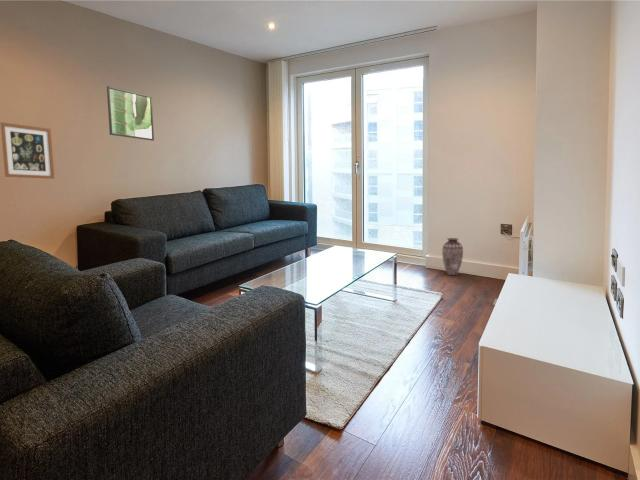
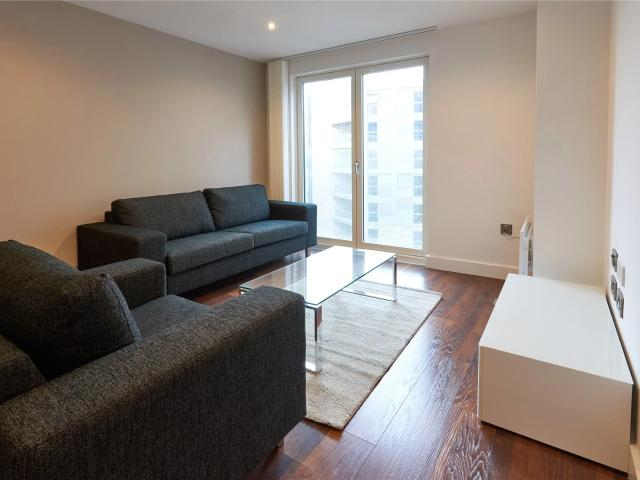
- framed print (131, 114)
- vase (452, 256)
- wall art (28, 152)
